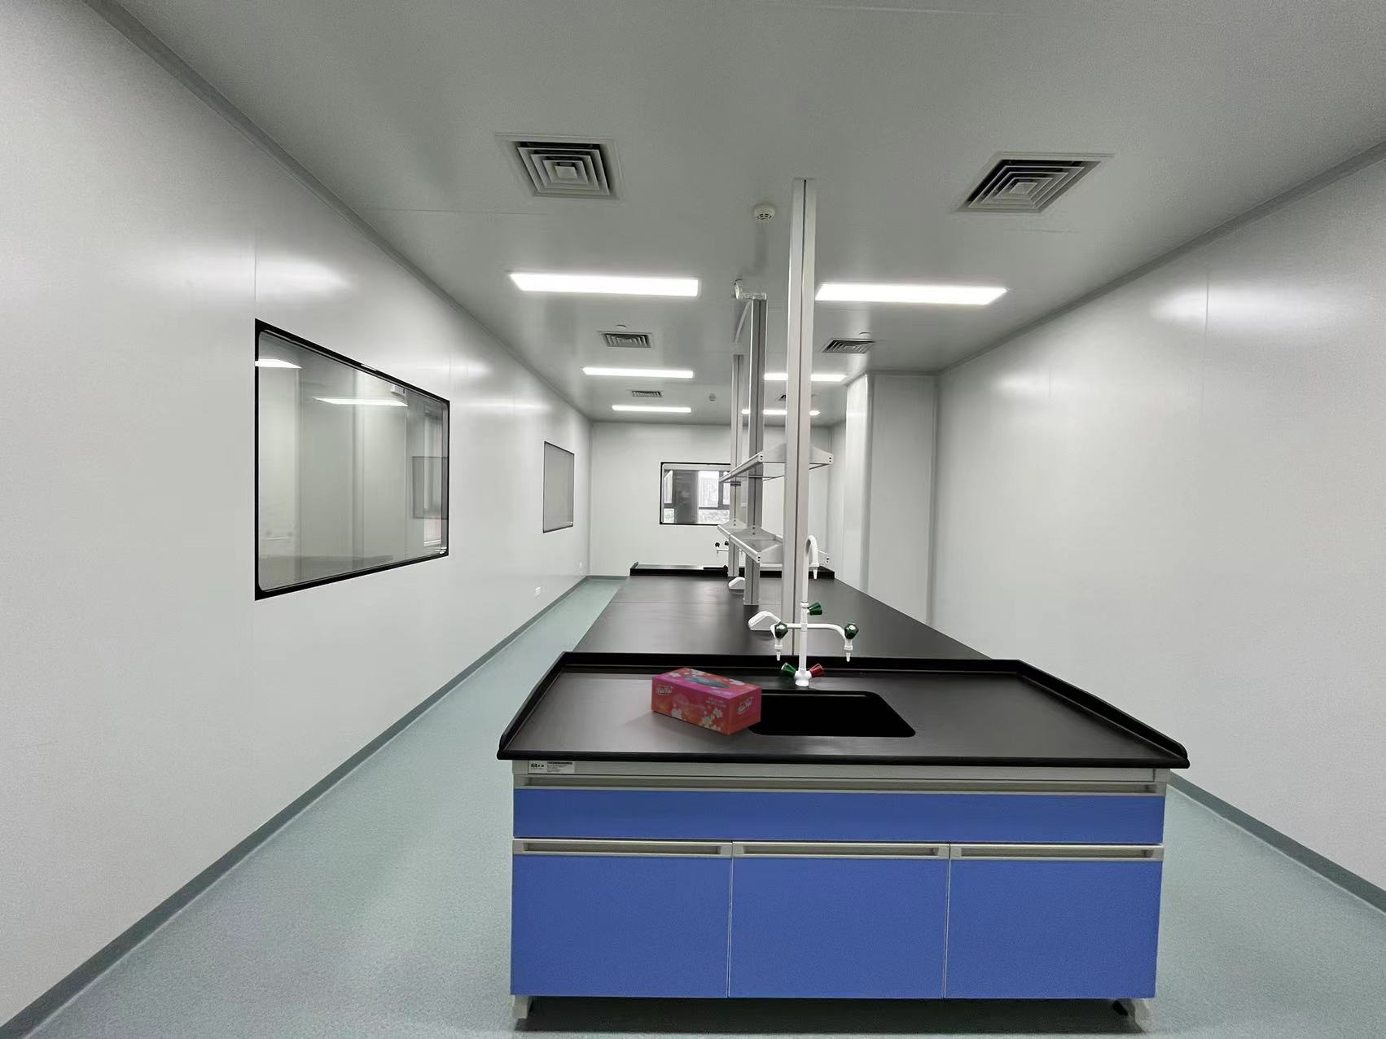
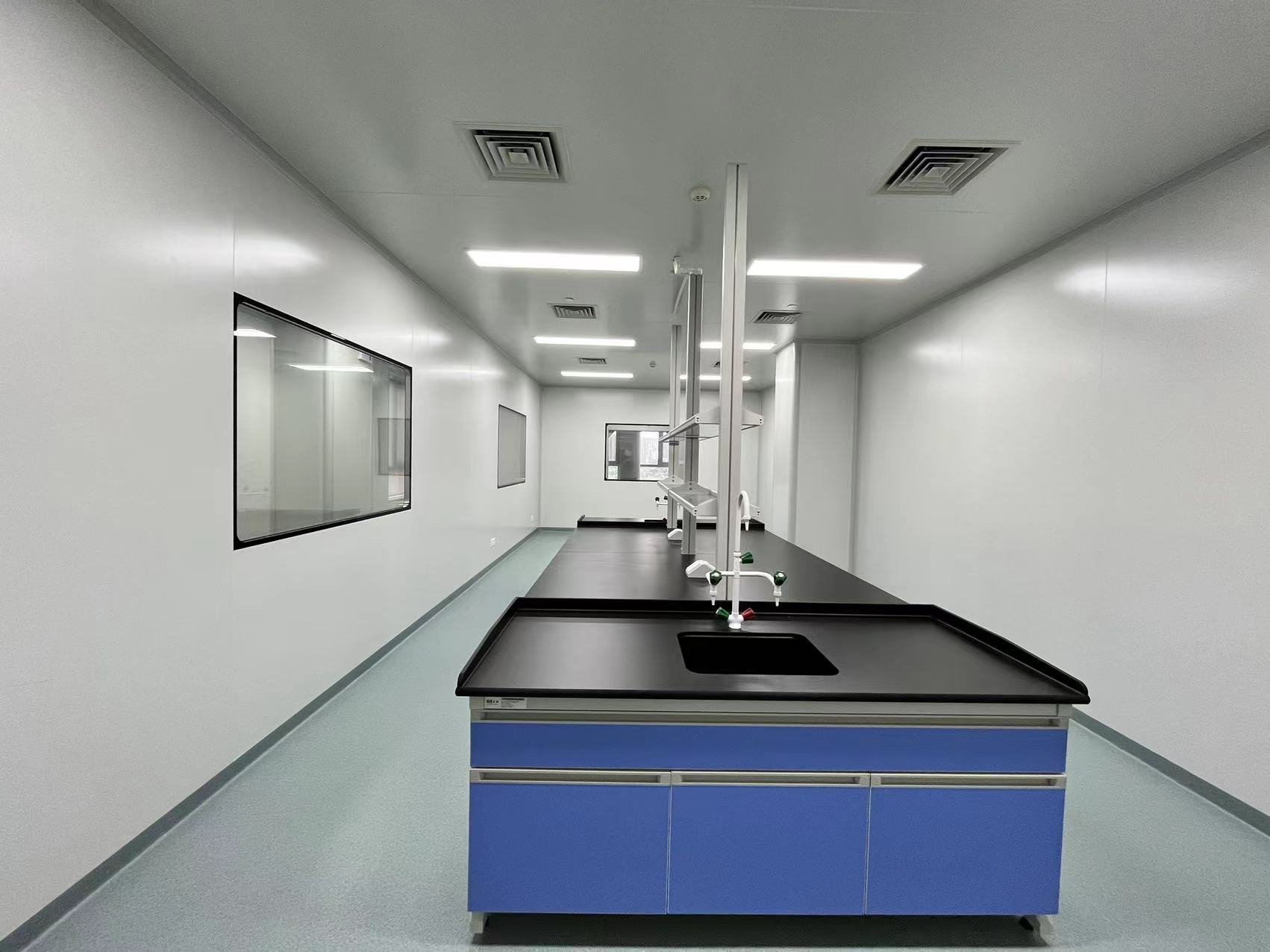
- tissue box (705, 698)
